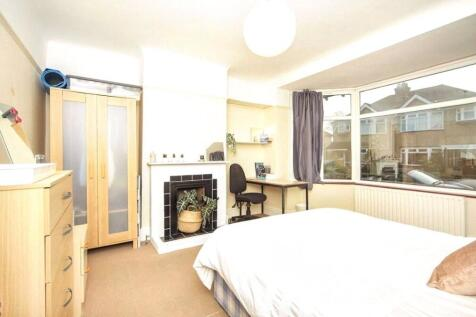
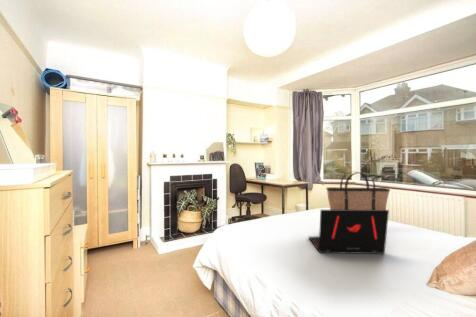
+ laptop (344, 225)
+ shopping bag (357, 200)
